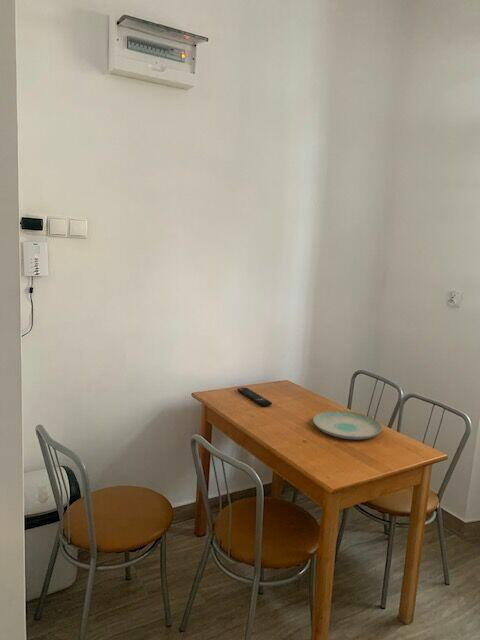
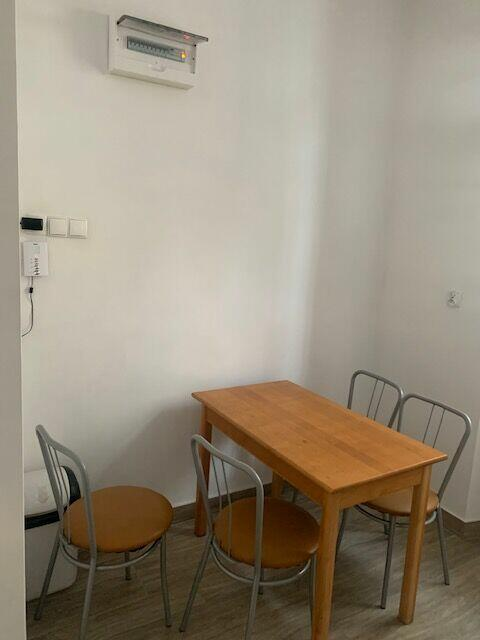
- plate (346, 425)
- remote control (253, 396)
